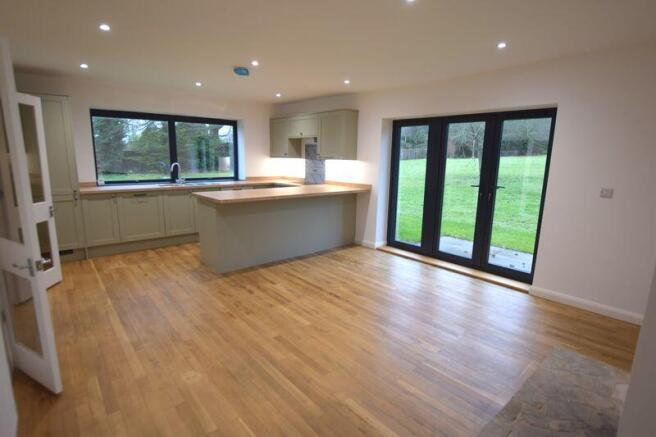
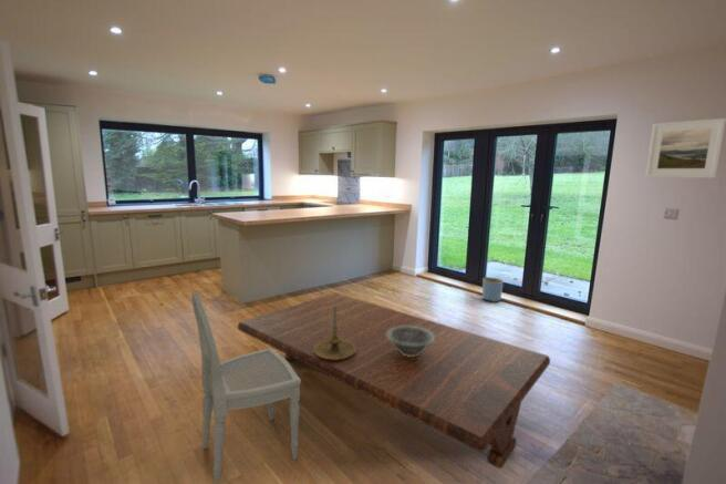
+ candle holder (334, 328)
+ decorative bowl (409, 342)
+ planter (491, 289)
+ dining chair (246, 370)
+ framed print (683, 150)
+ dining table (380, 365)
